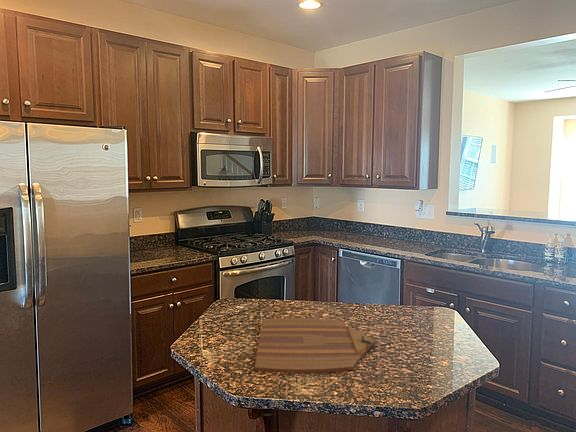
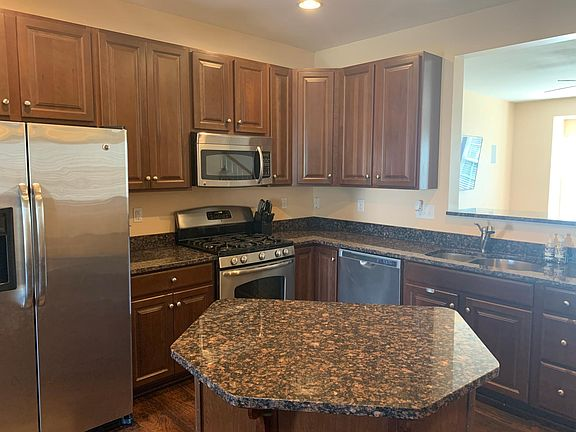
- cutting board (317, 339)
